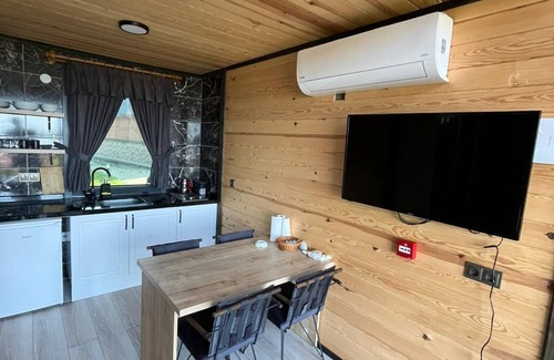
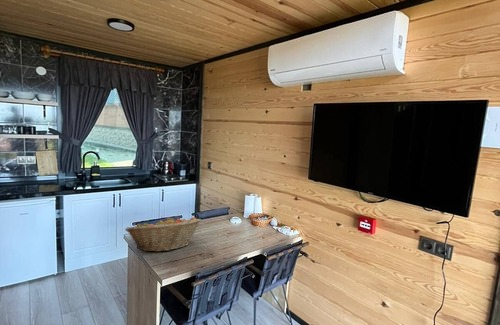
+ fruit basket (164, 229)
